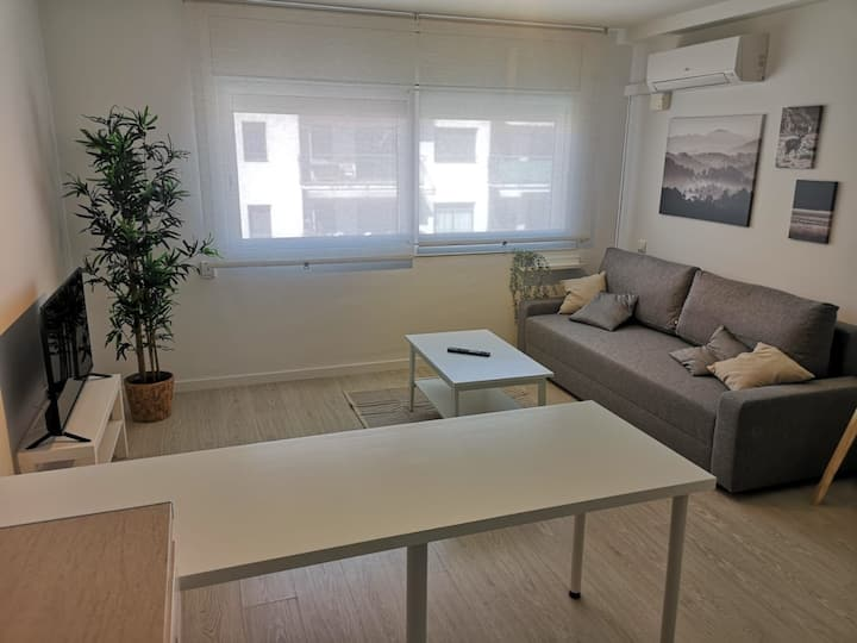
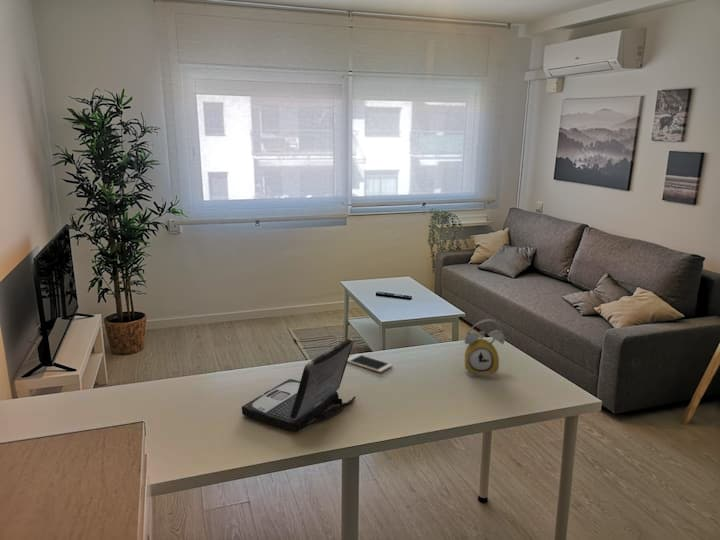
+ laptop (302, 376)
+ alarm clock (483, 344)
+ cell phone (368, 362)
